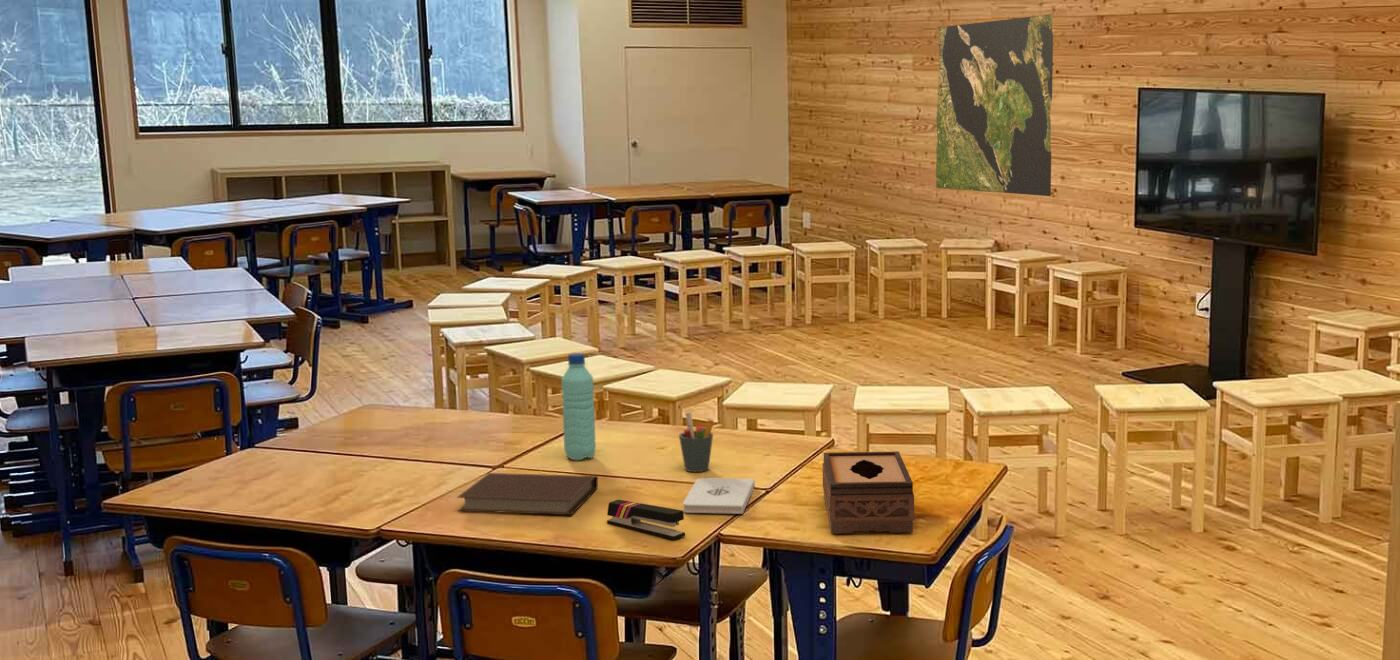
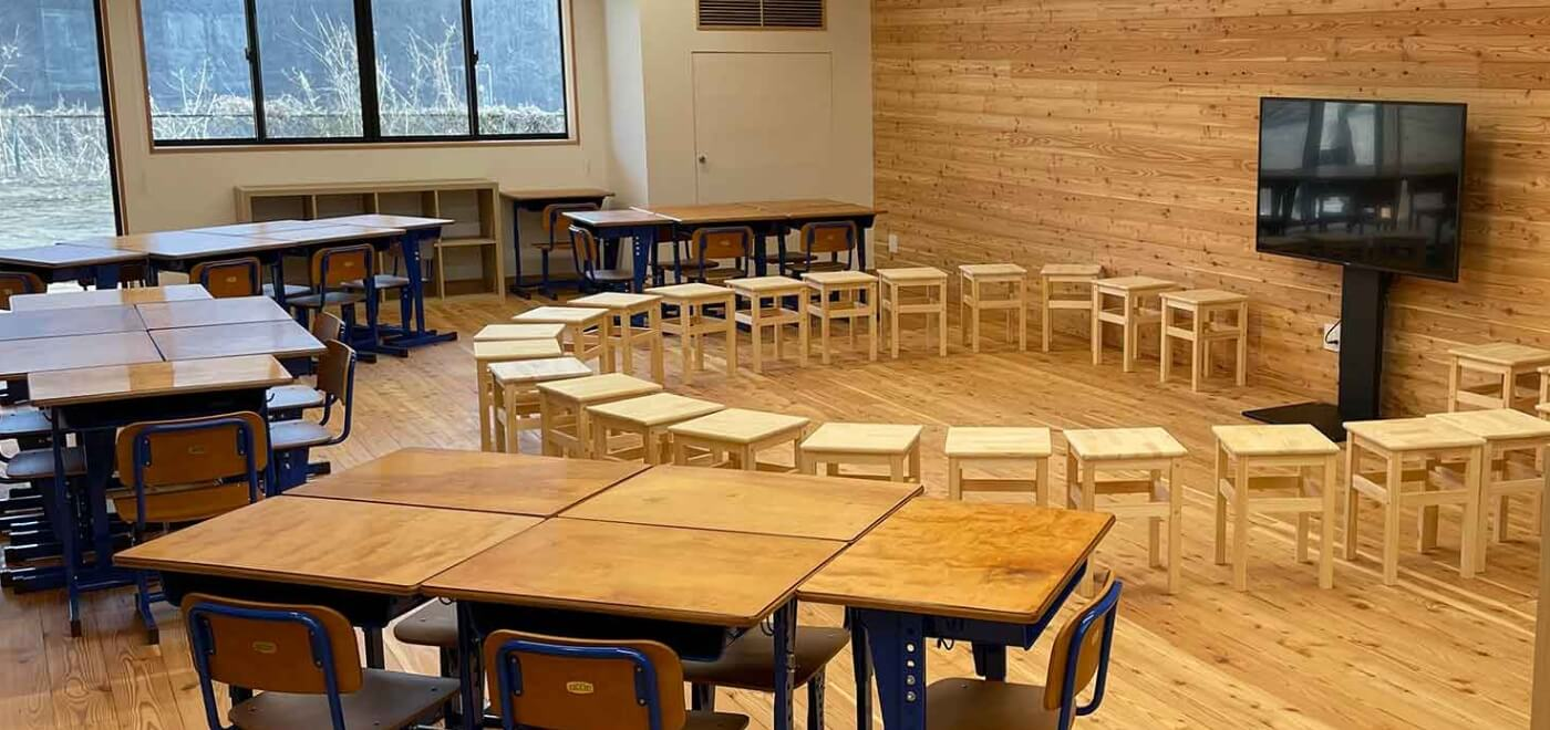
- notebook (529, 492)
- world map (990, 107)
- stapler (645, 516)
- tissue box (866, 490)
- water bottle (578, 406)
- pen holder (696, 442)
- notepad (719, 495)
